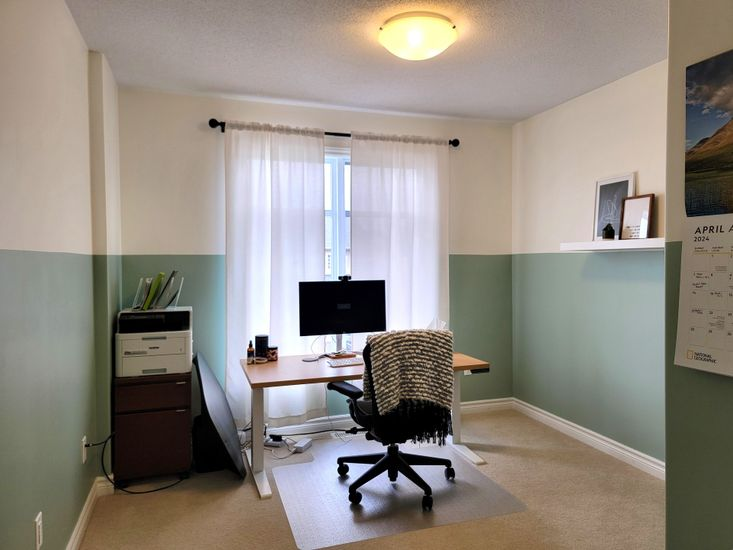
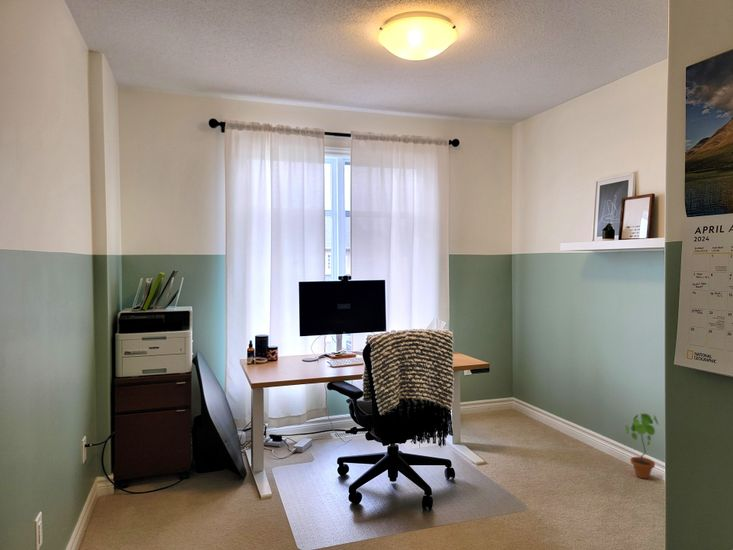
+ potted plant (643, 445)
